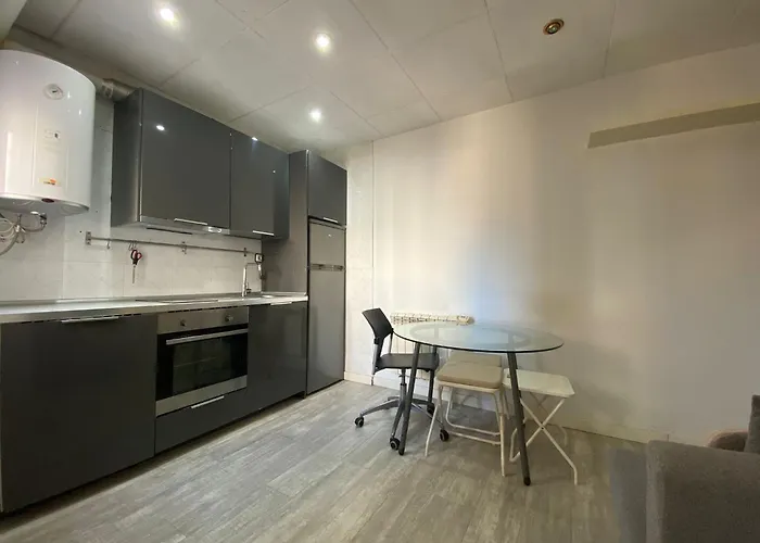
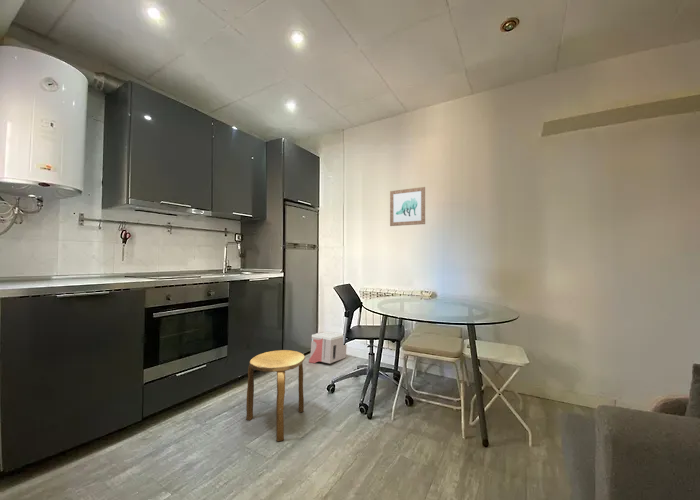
+ stool (277, 390)
+ architectural model (327, 346)
+ wall art (407, 207)
